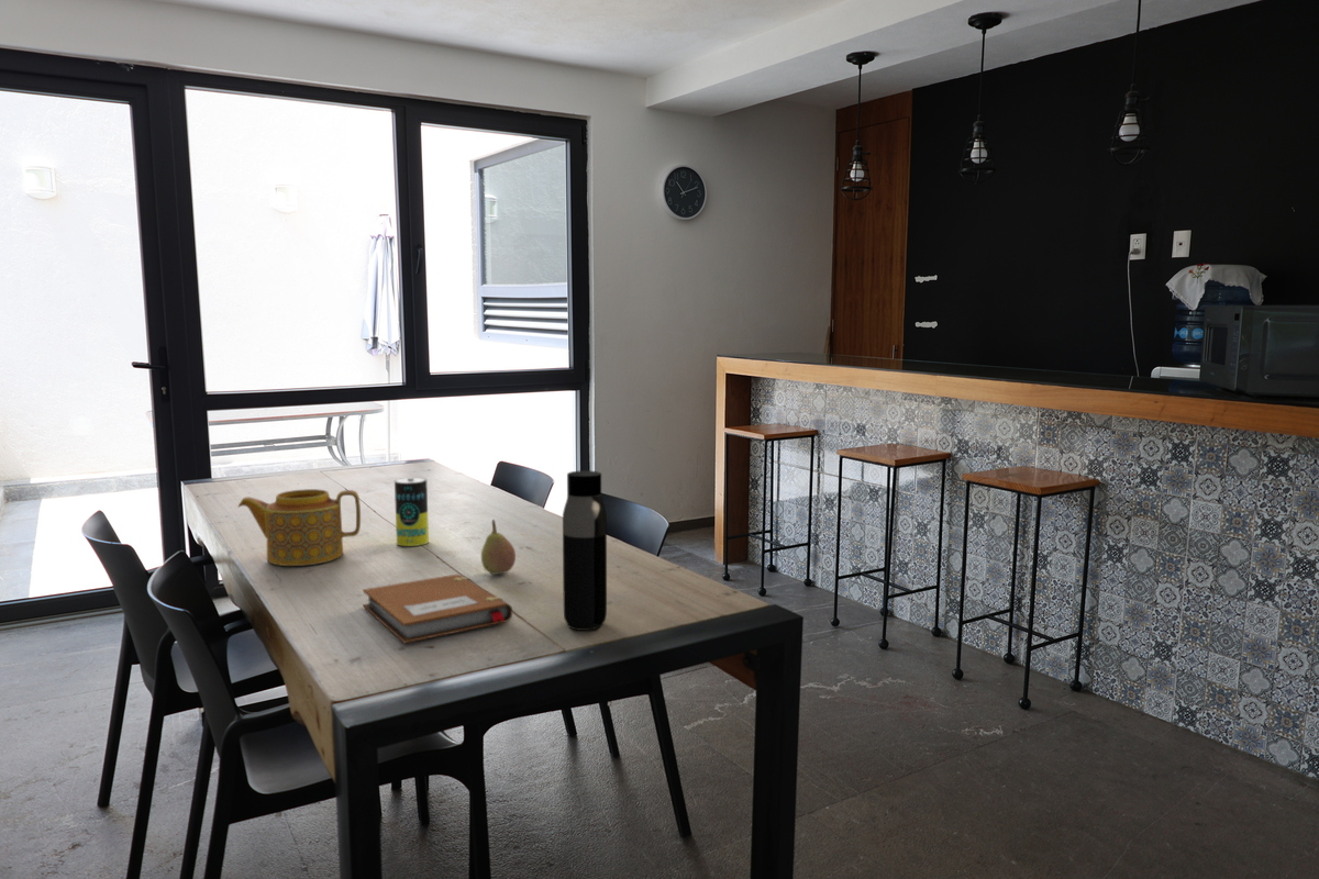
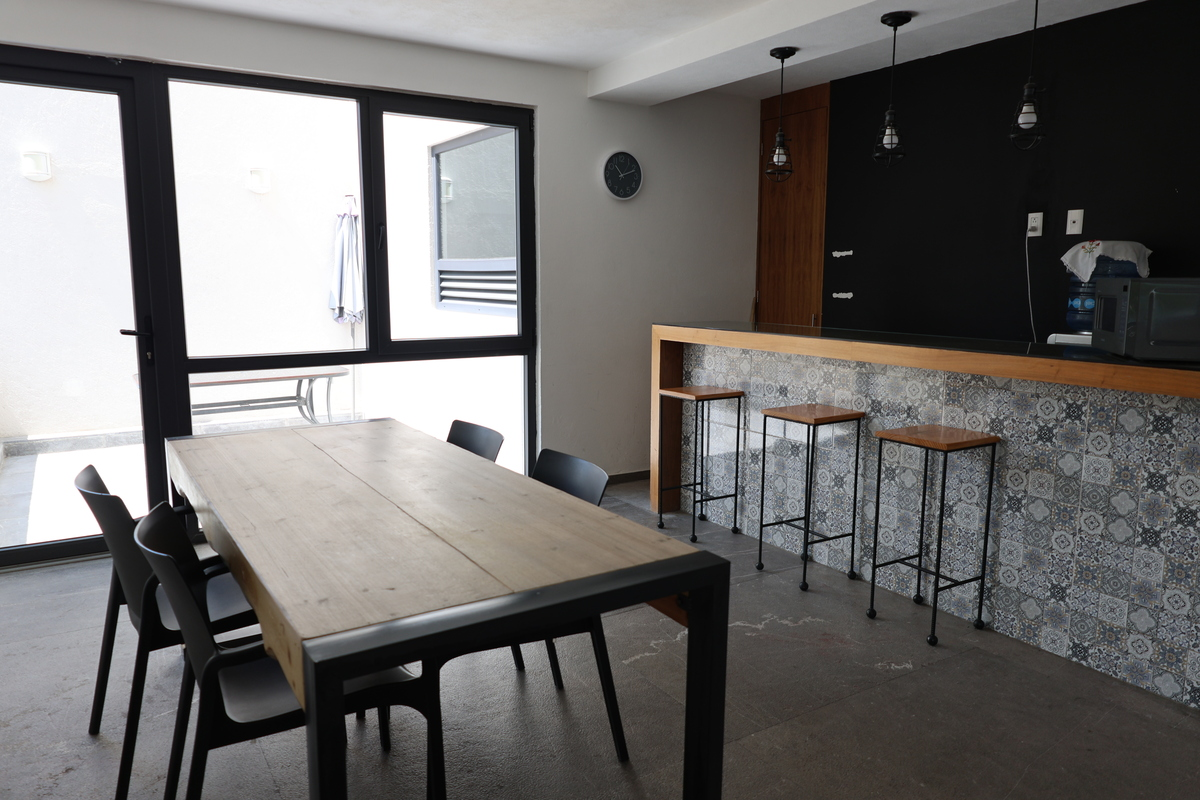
- teapot (301, 525)
- fruit (498, 546)
- water bottle (585, 549)
- notebook (437, 605)
- candle (411, 510)
